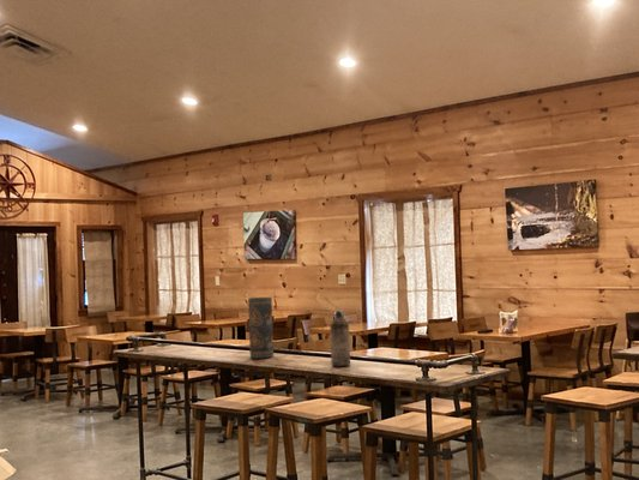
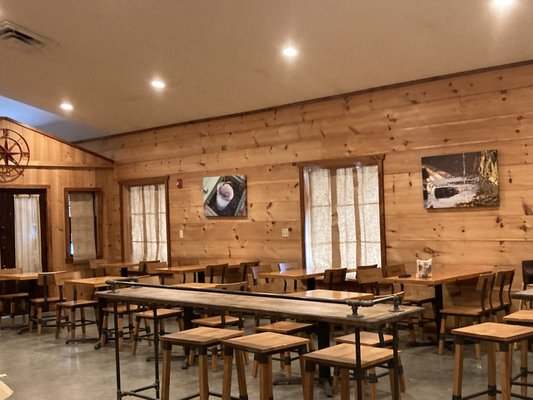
- water bottle (339, 337)
- vase (260, 326)
